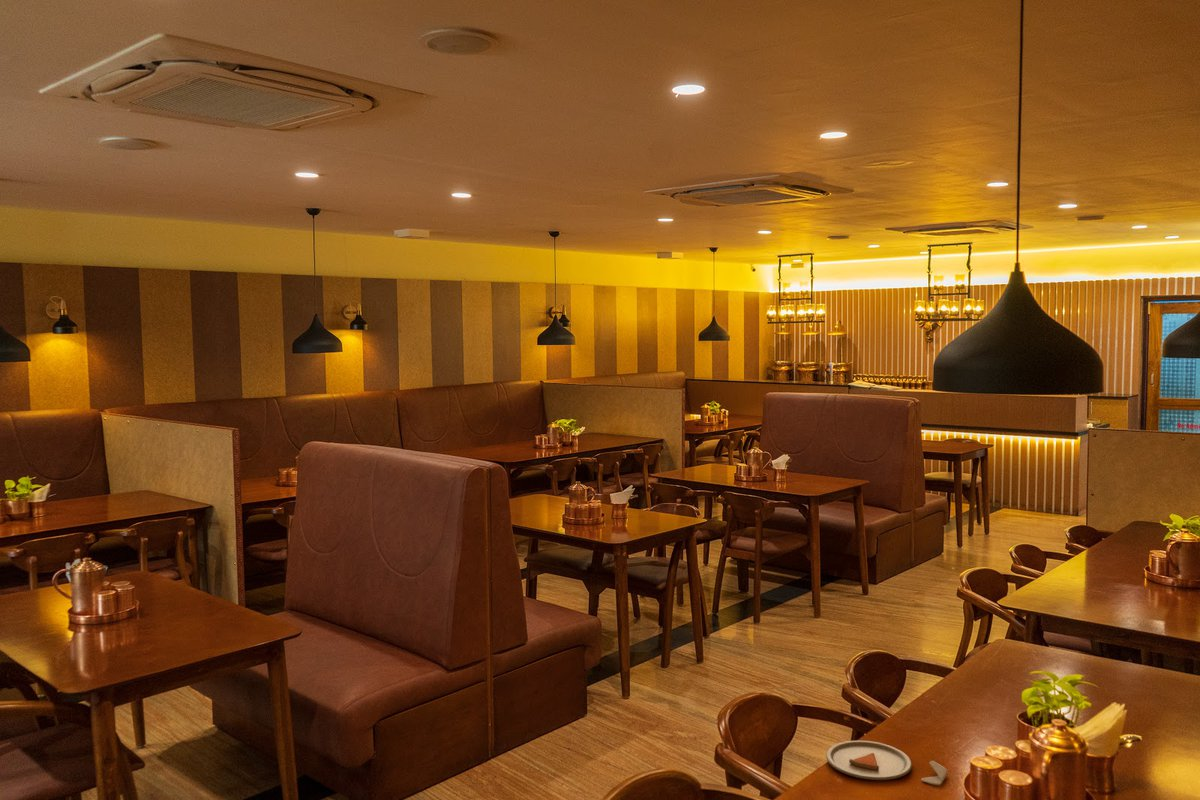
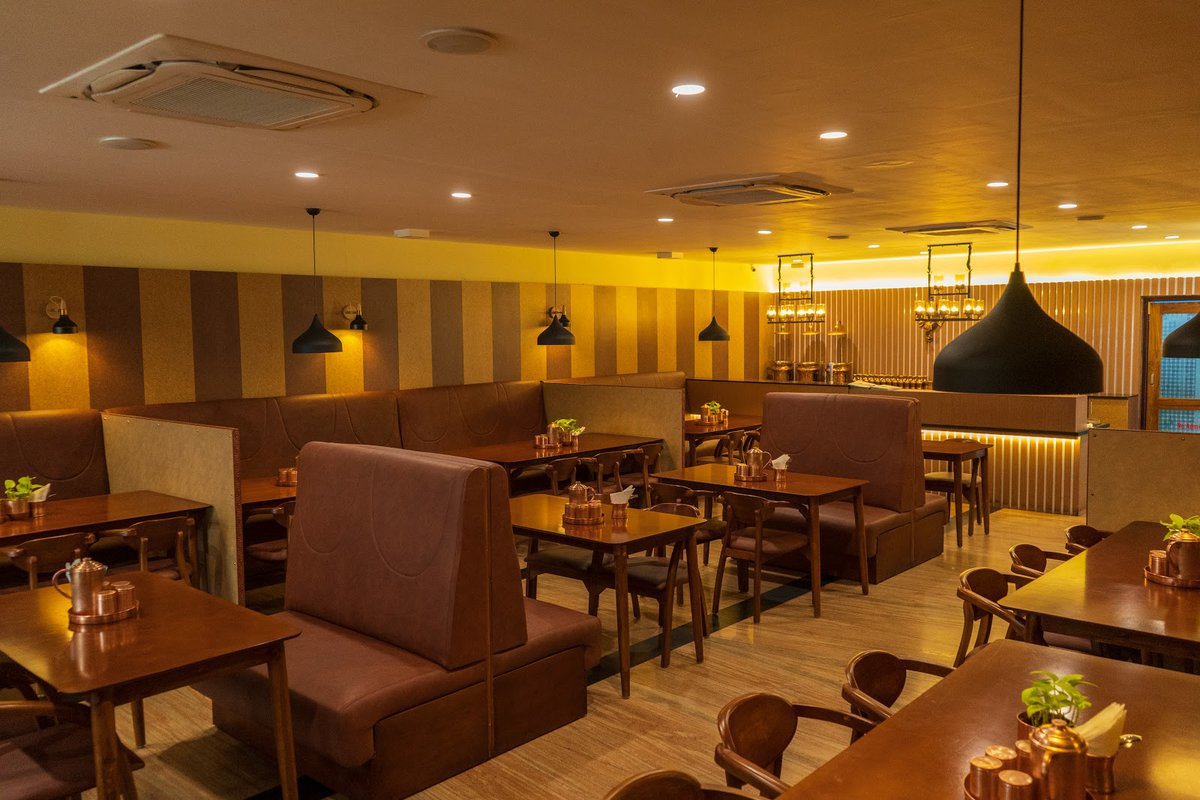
- dinner plate (884, 762)
